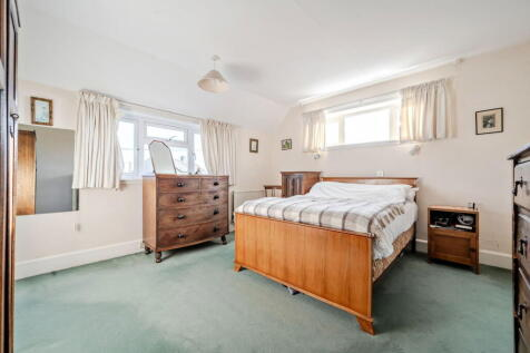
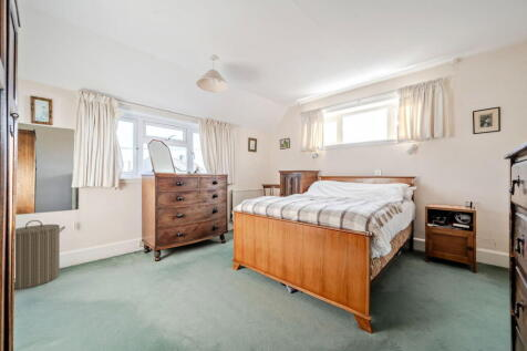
+ laundry hamper (34, 249)
